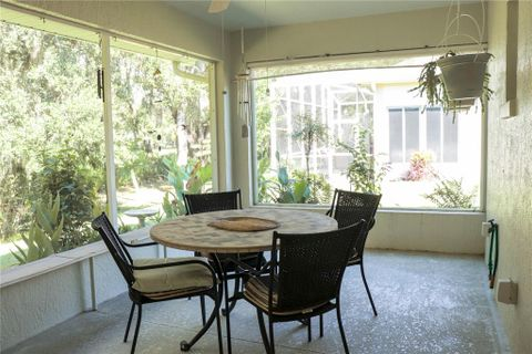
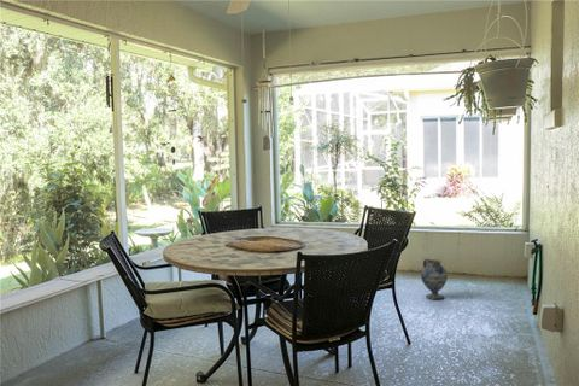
+ ceramic jug (433, 279)
